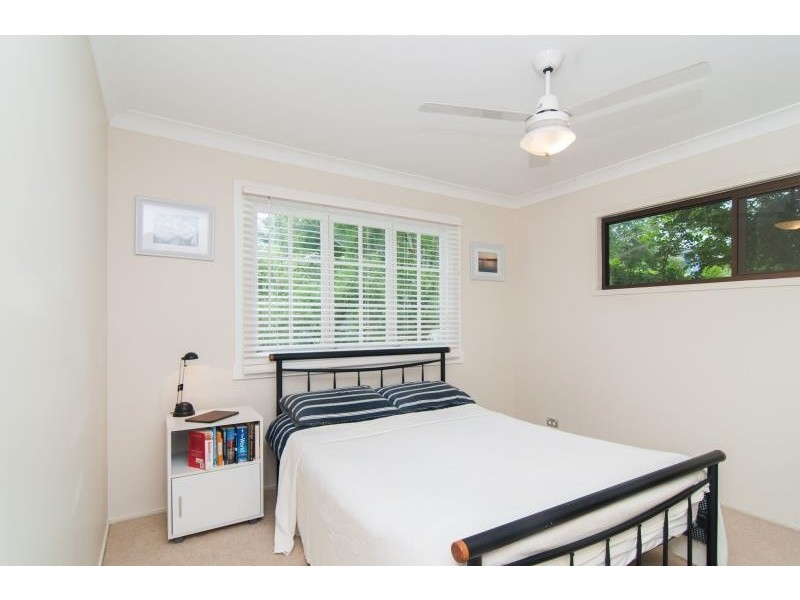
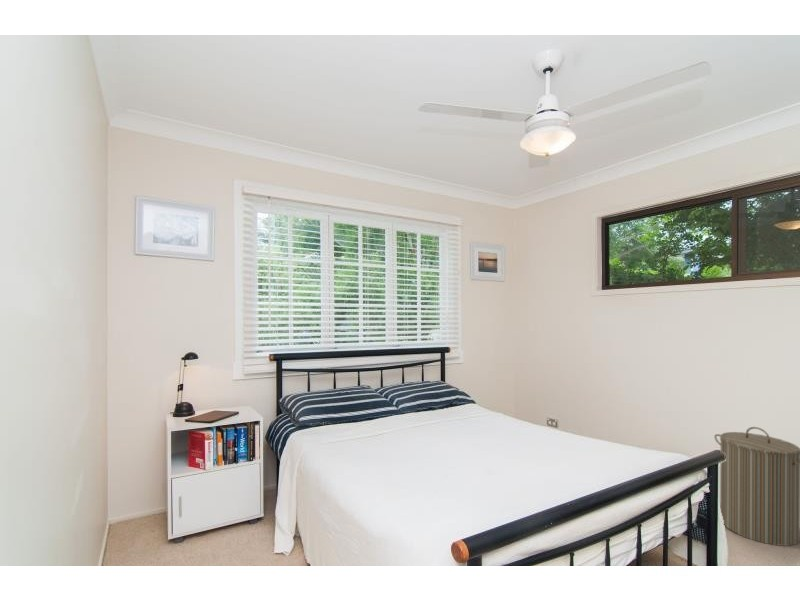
+ laundry hamper (758, 478)
